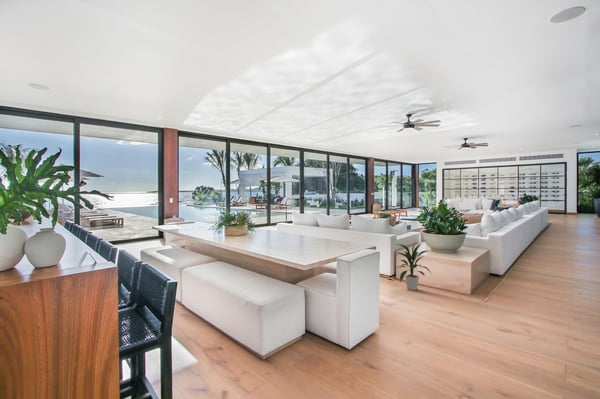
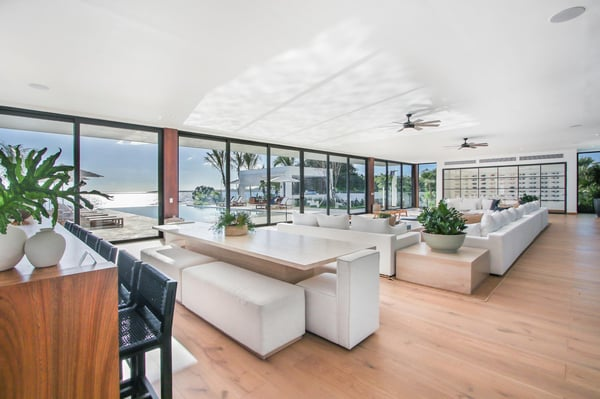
- indoor plant (410, 264)
